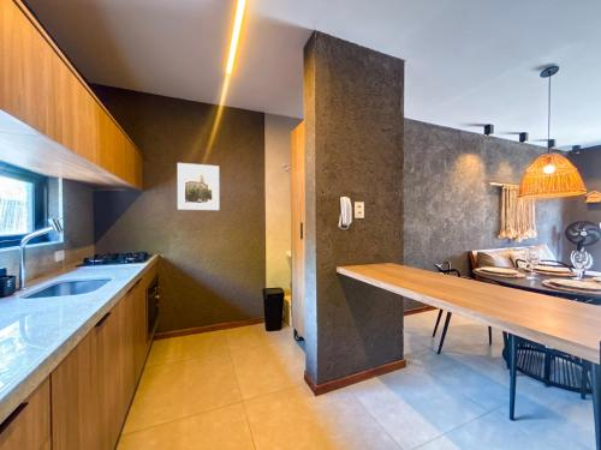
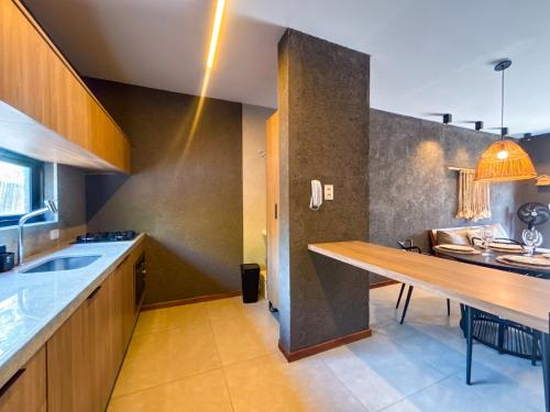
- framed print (198, 186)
